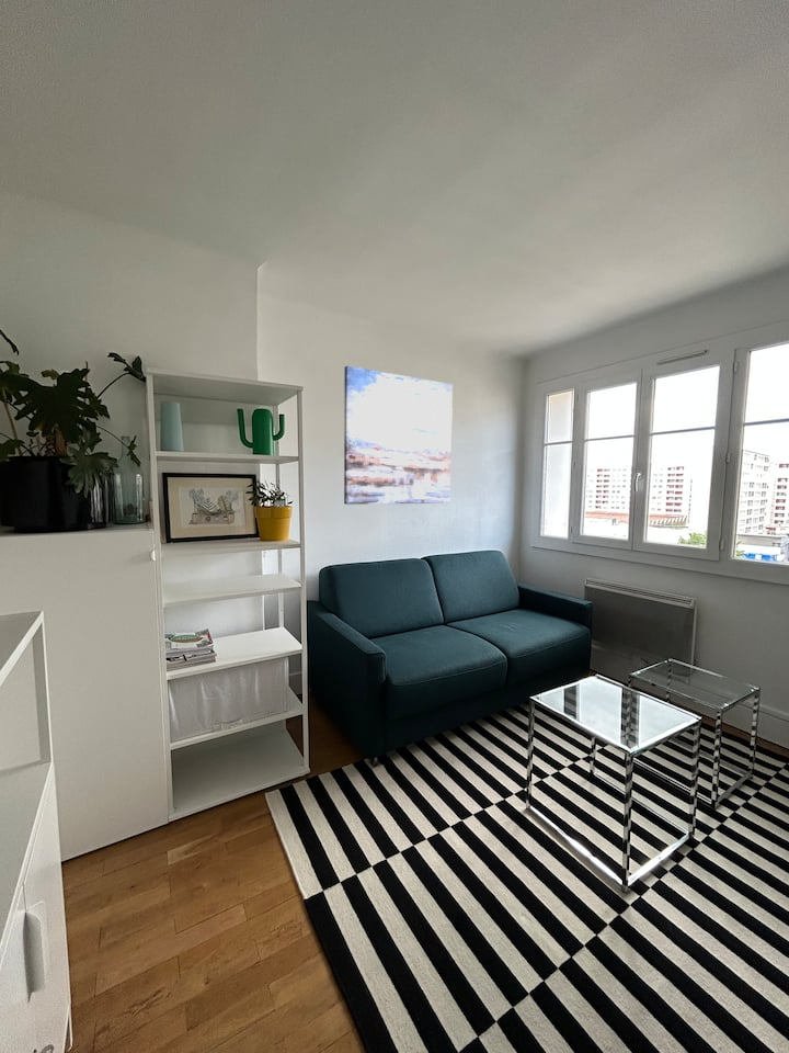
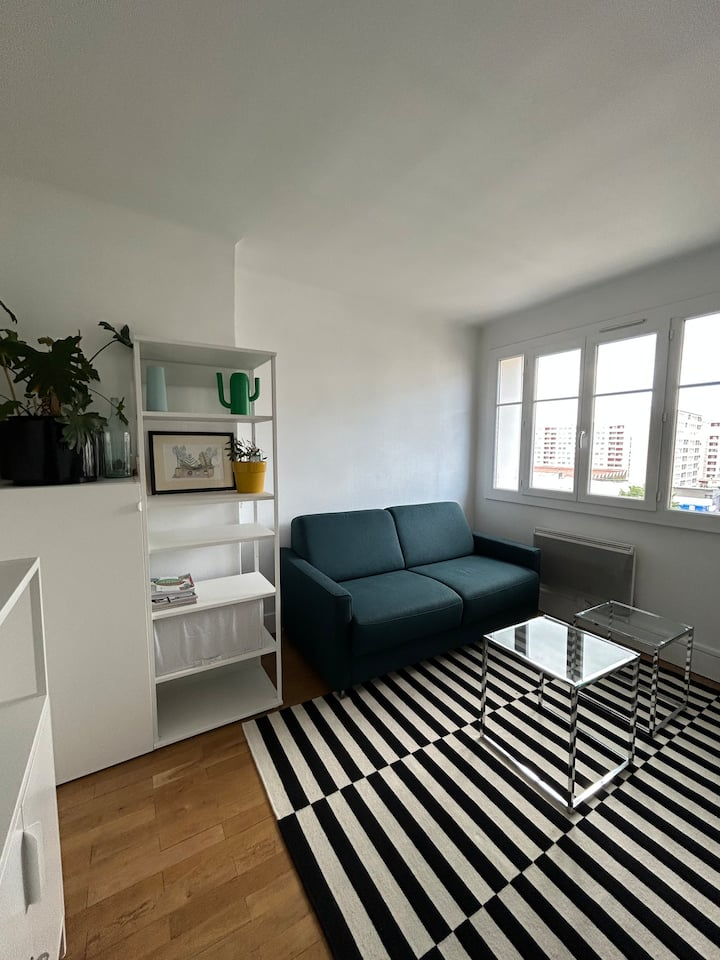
- wall art (401, 440)
